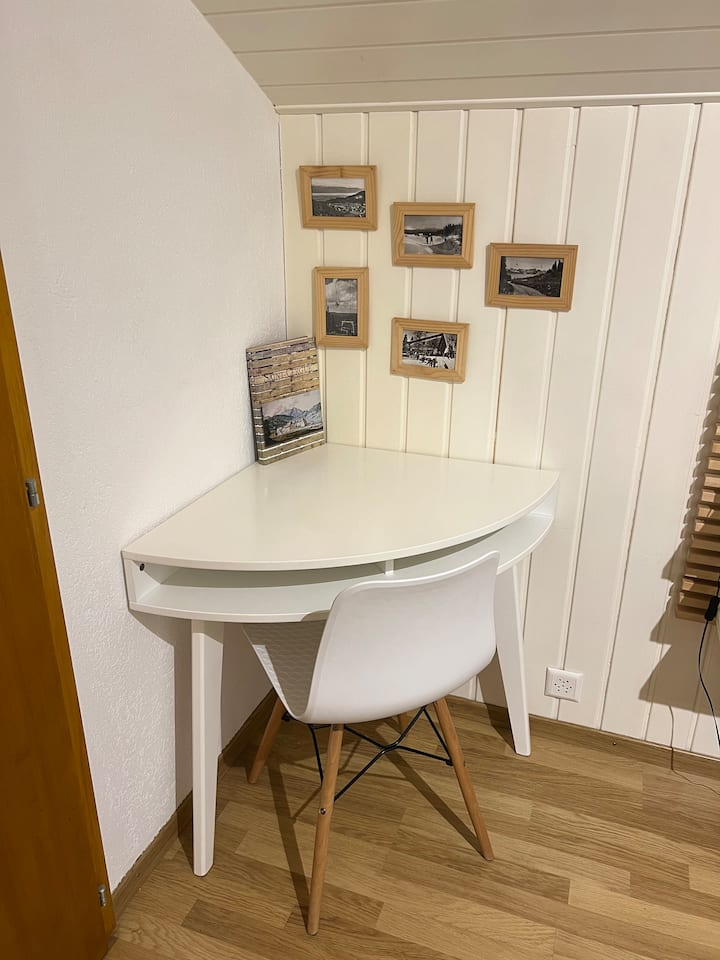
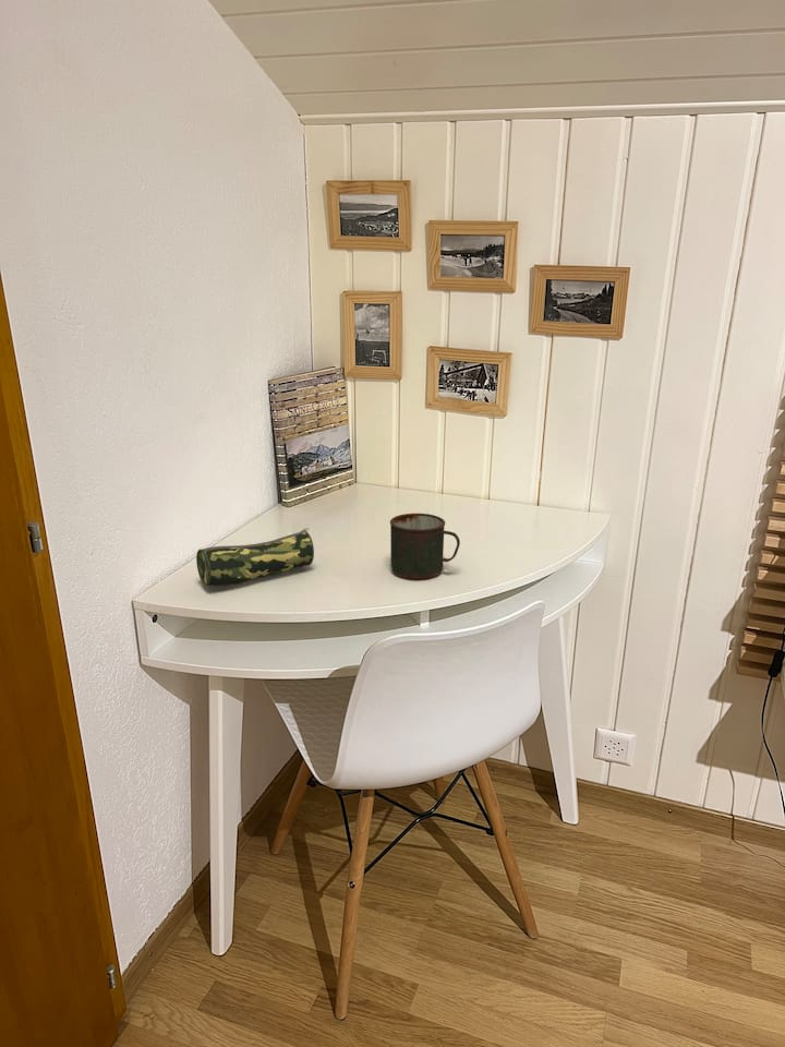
+ mug (424, 546)
+ pencil case (258, 557)
